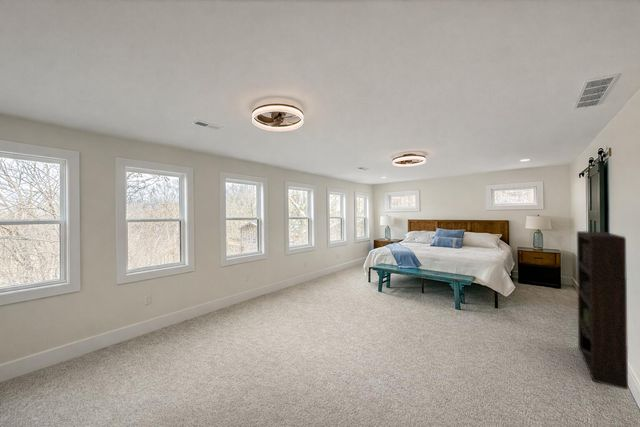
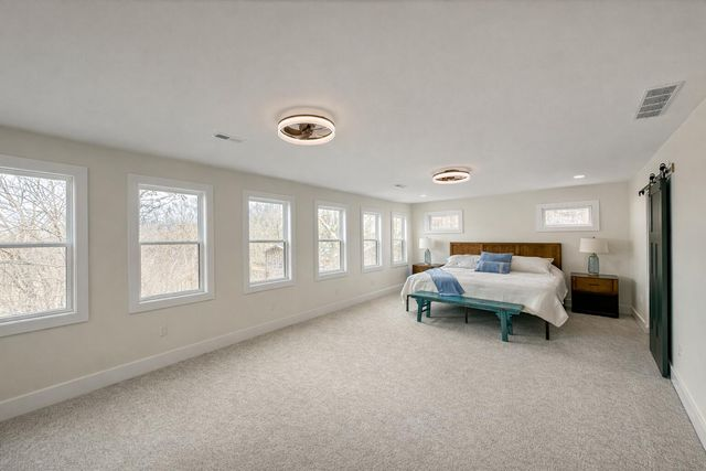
- bookcase (598, 299)
